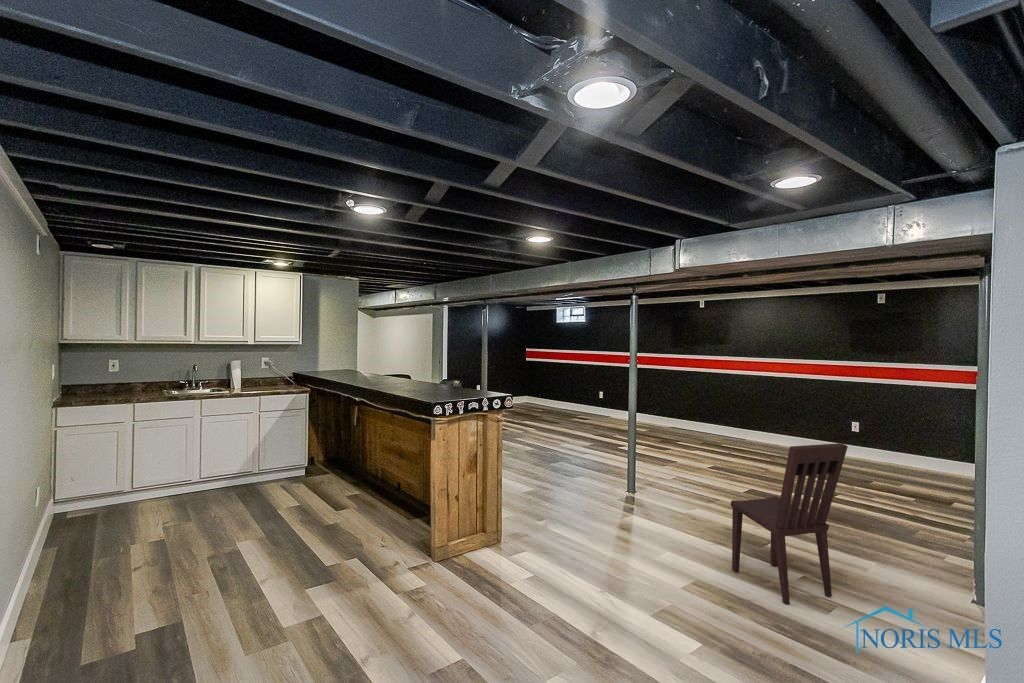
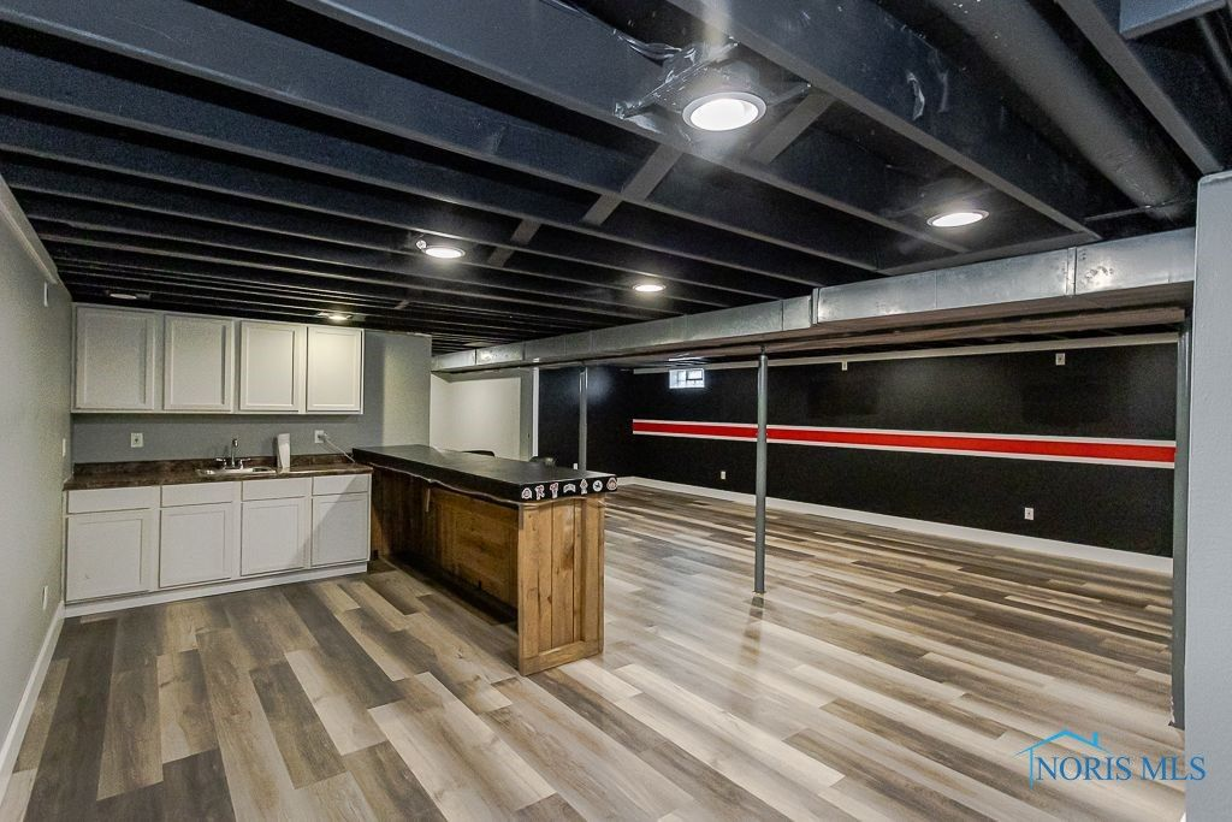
- dining chair (784, 511)
